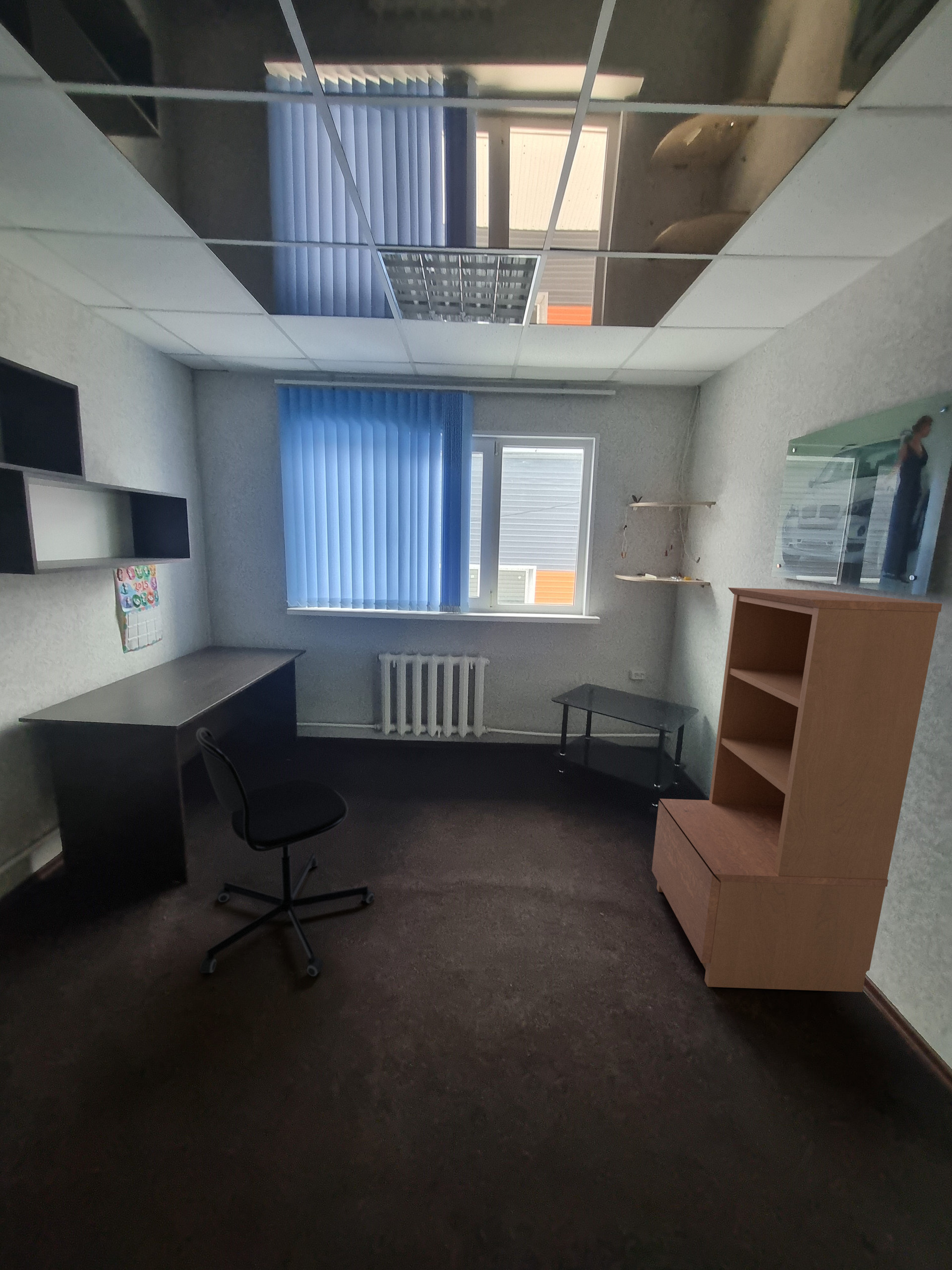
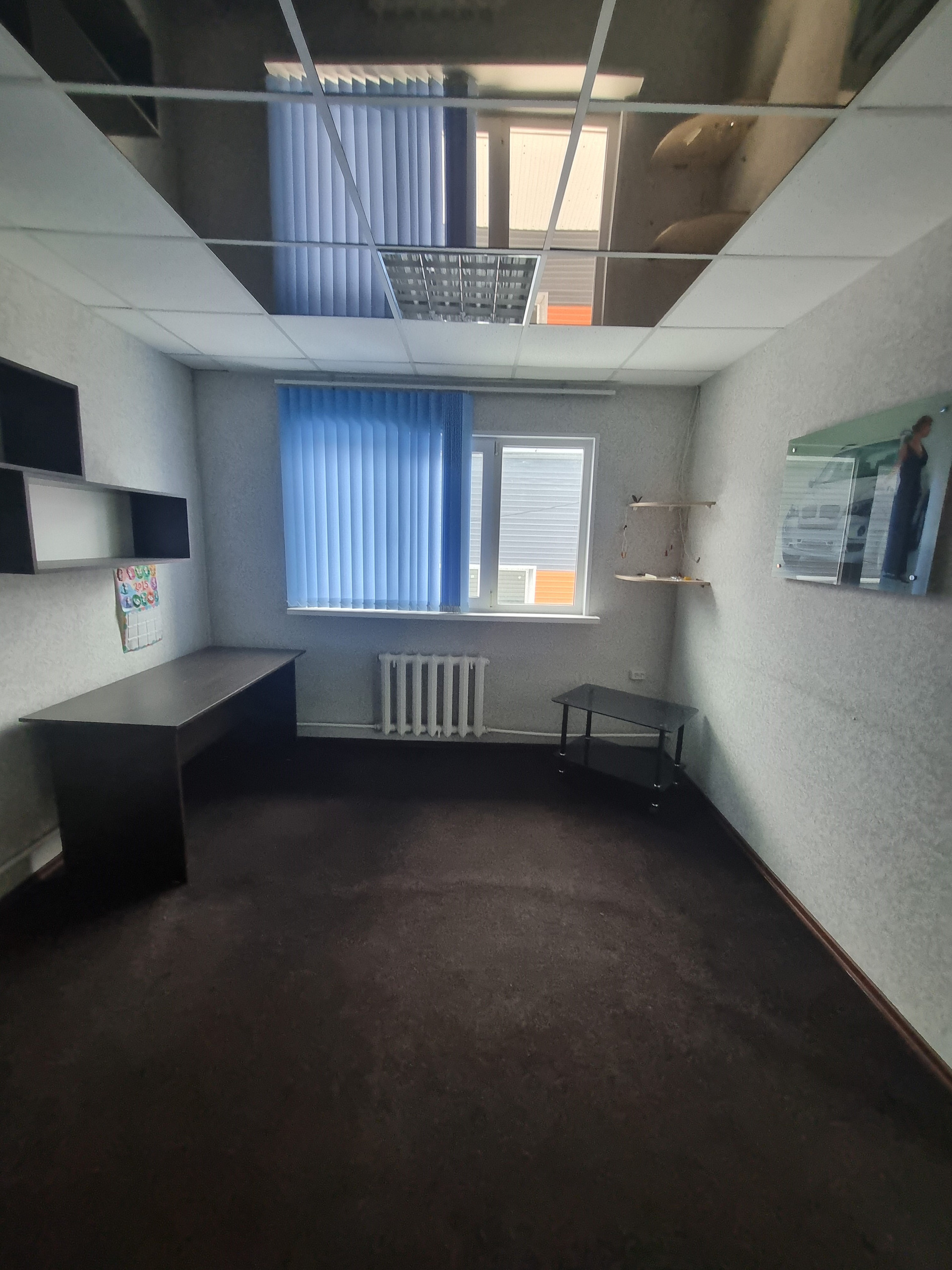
- office chair (287, 826)
- bookshelf (767, 774)
